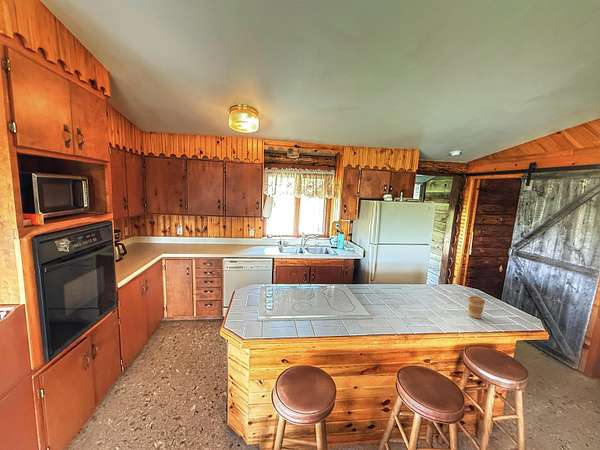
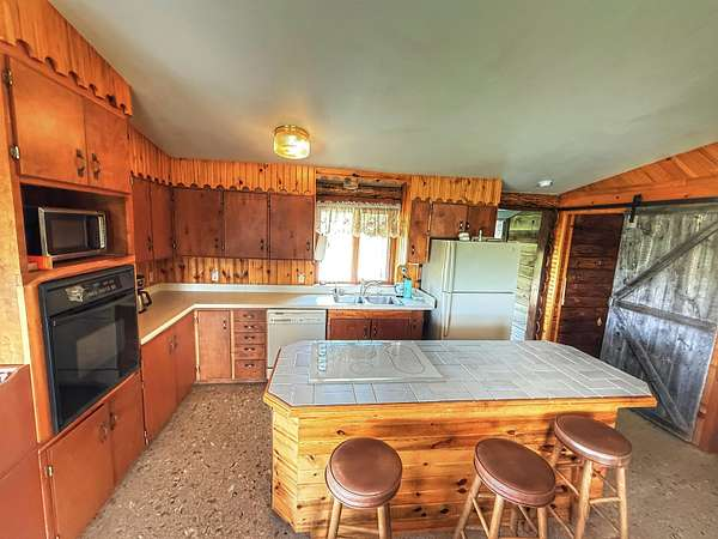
- coffee cup (475, 306)
